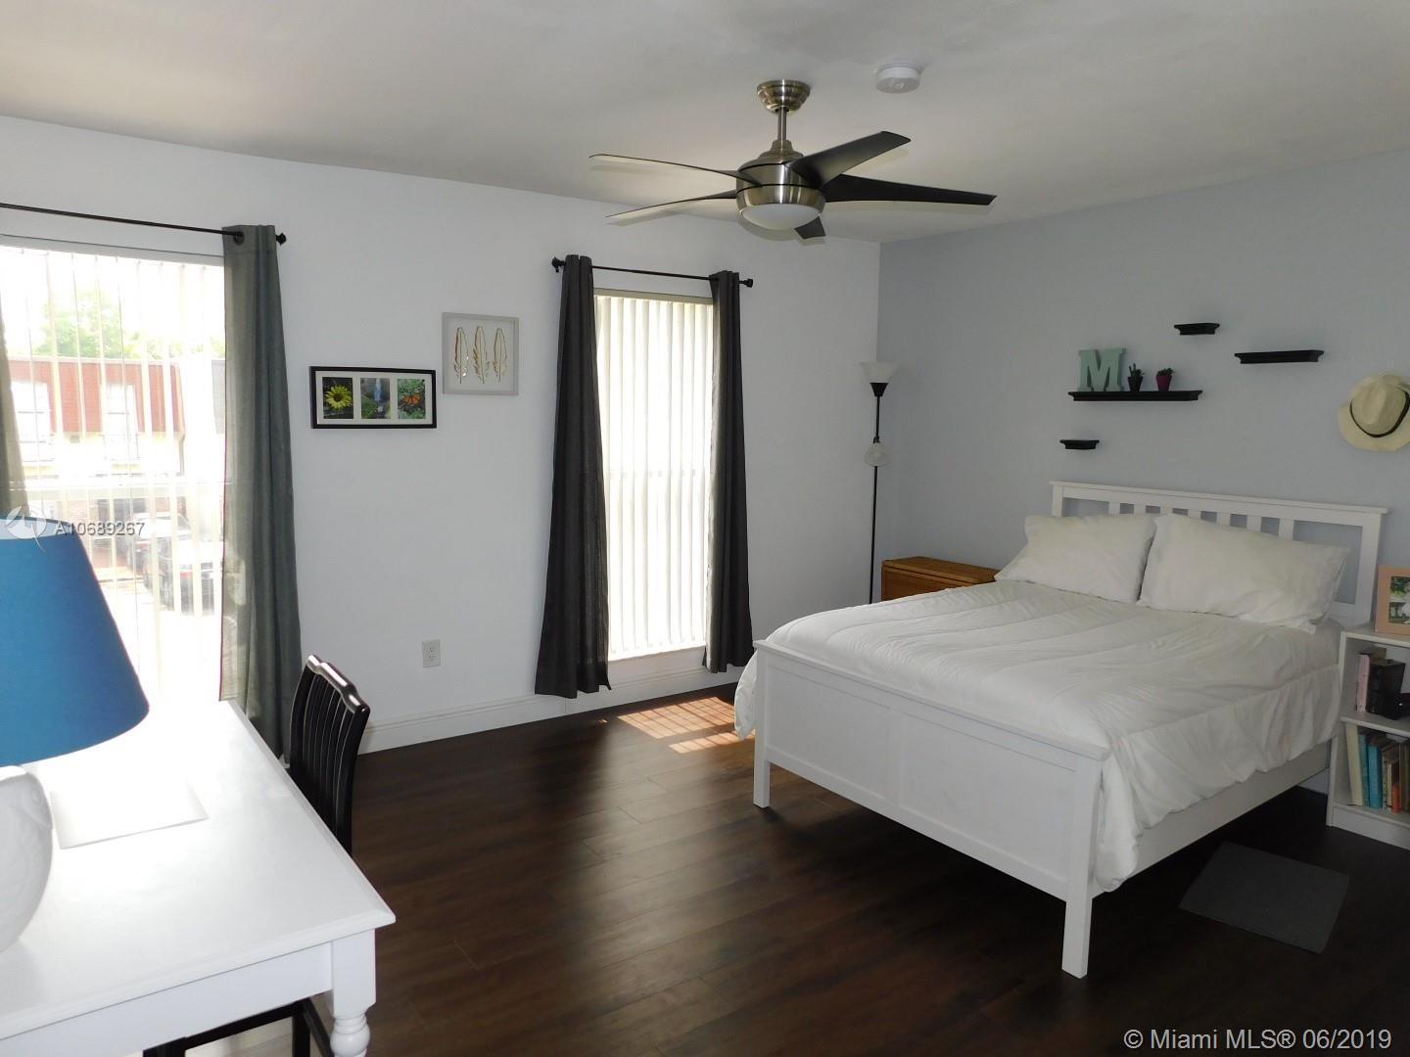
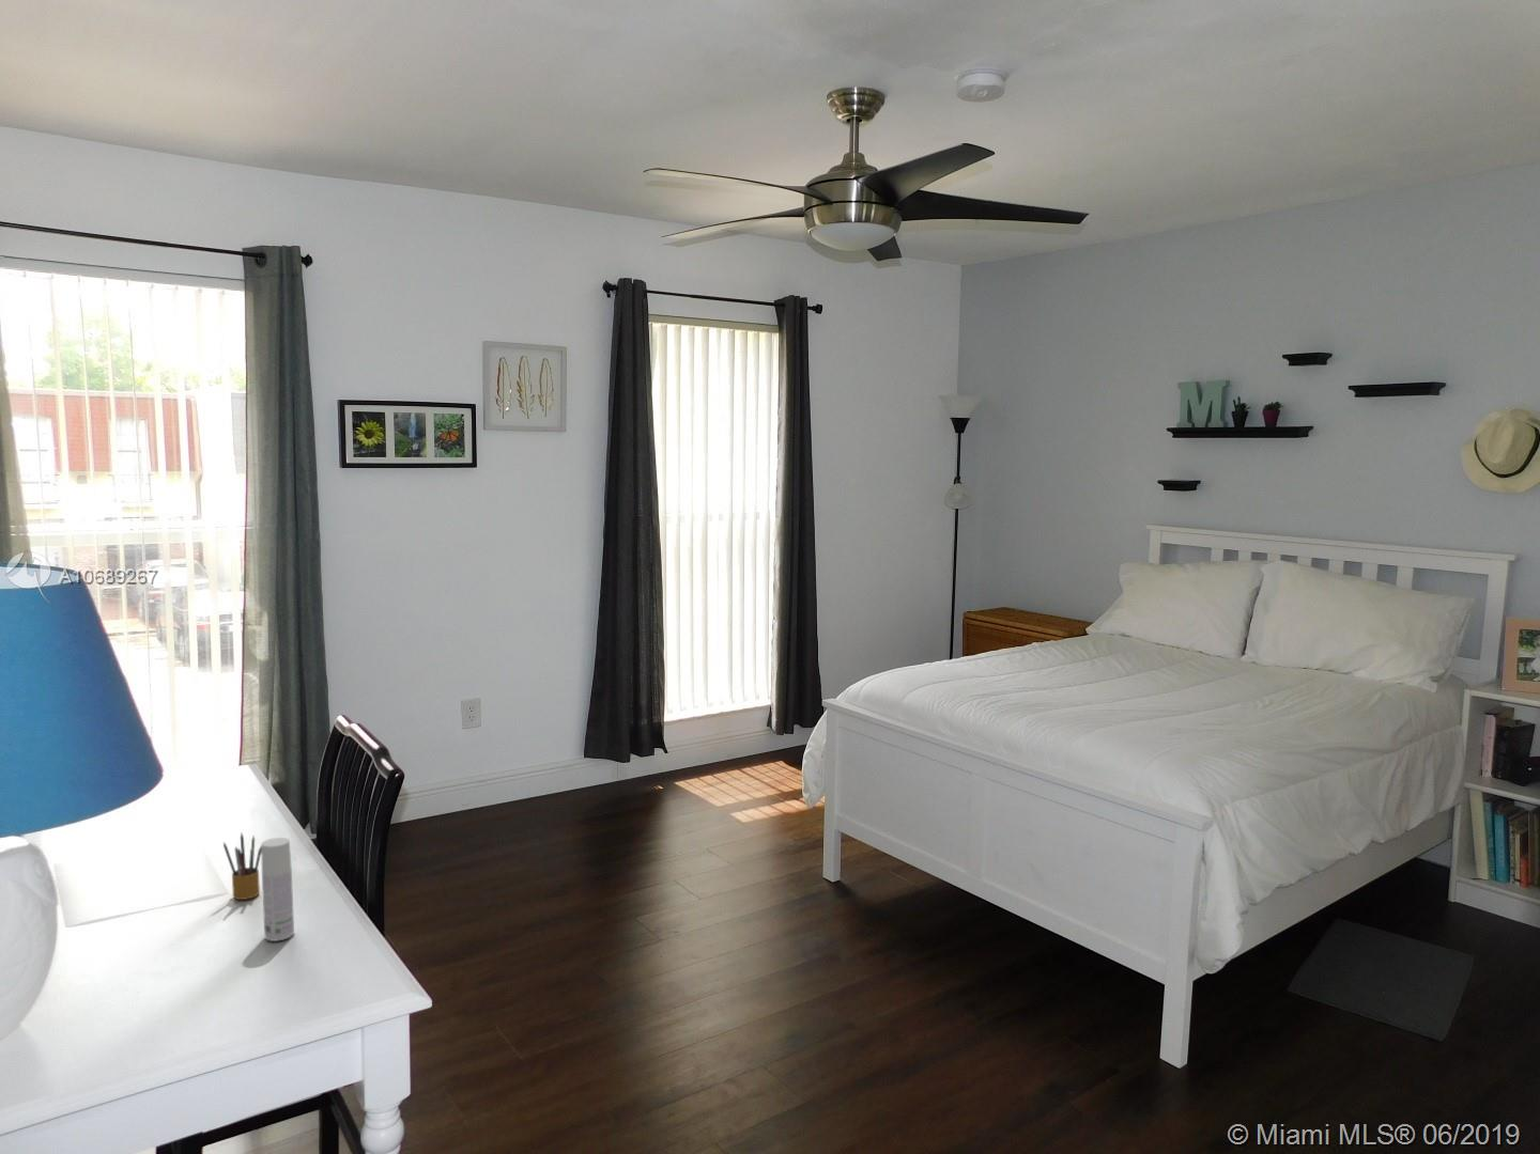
+ bottle (276, 889)
+ pencil box (244, 865)
